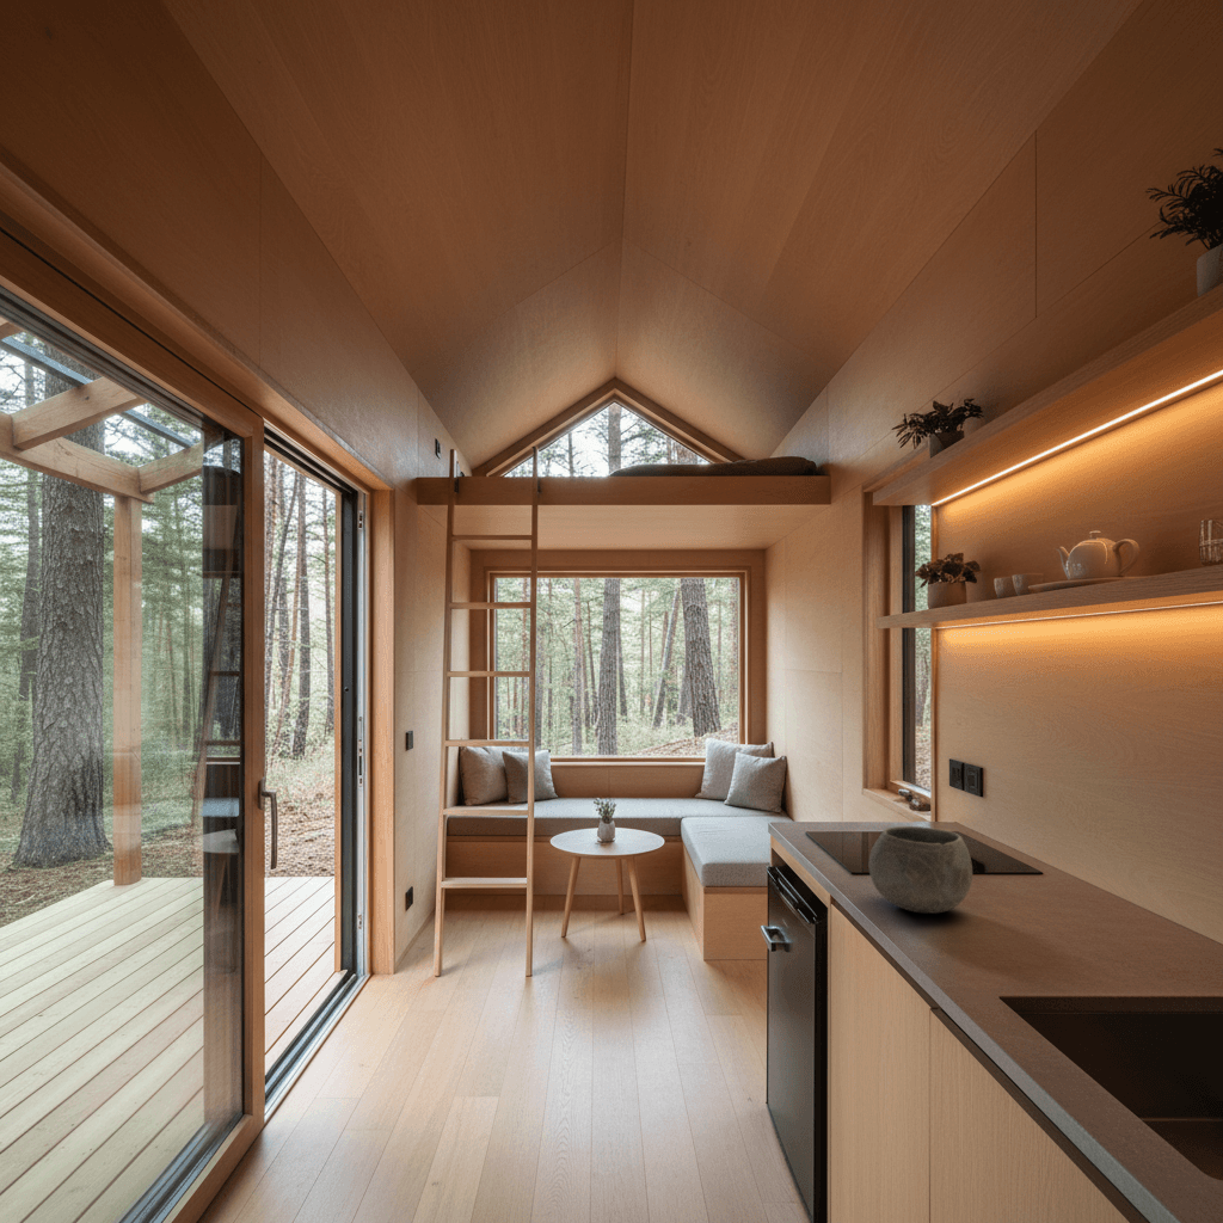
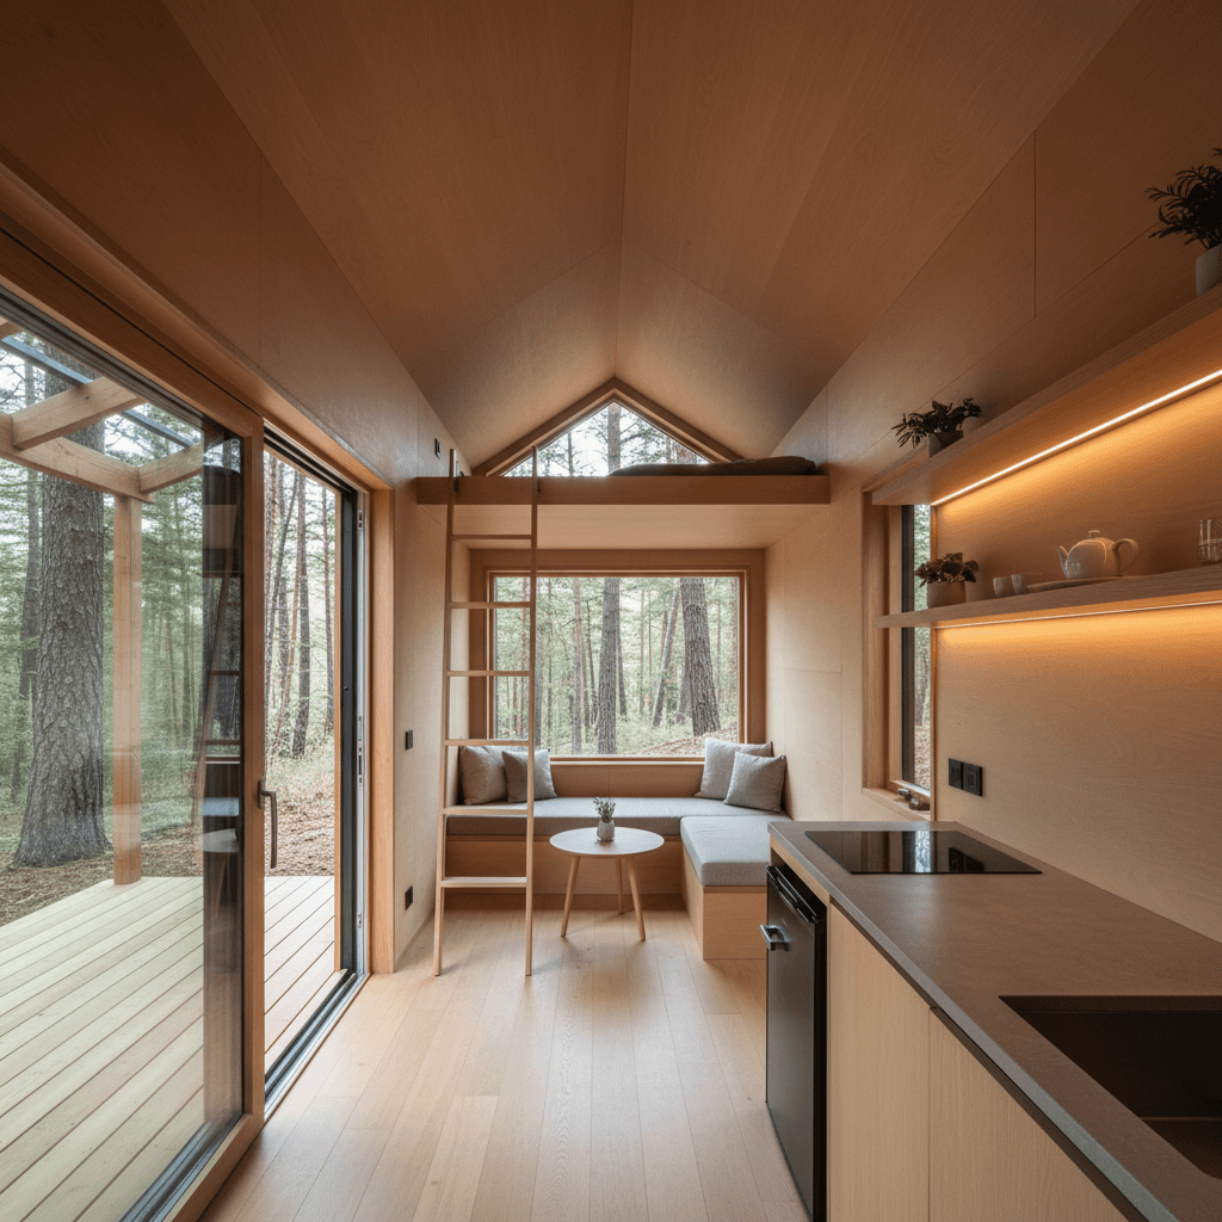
- bowl (920, 871)
